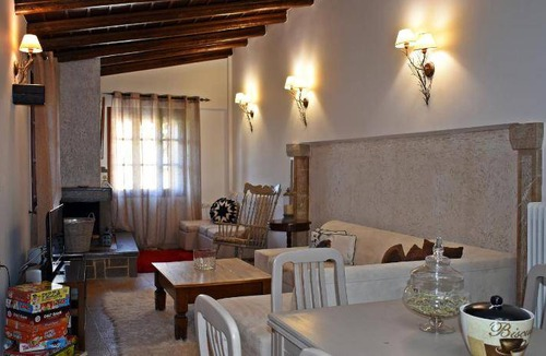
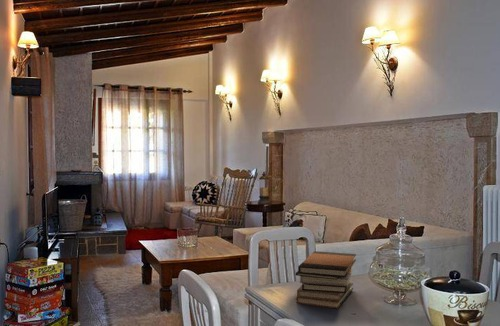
+ book stack (327, 277)
